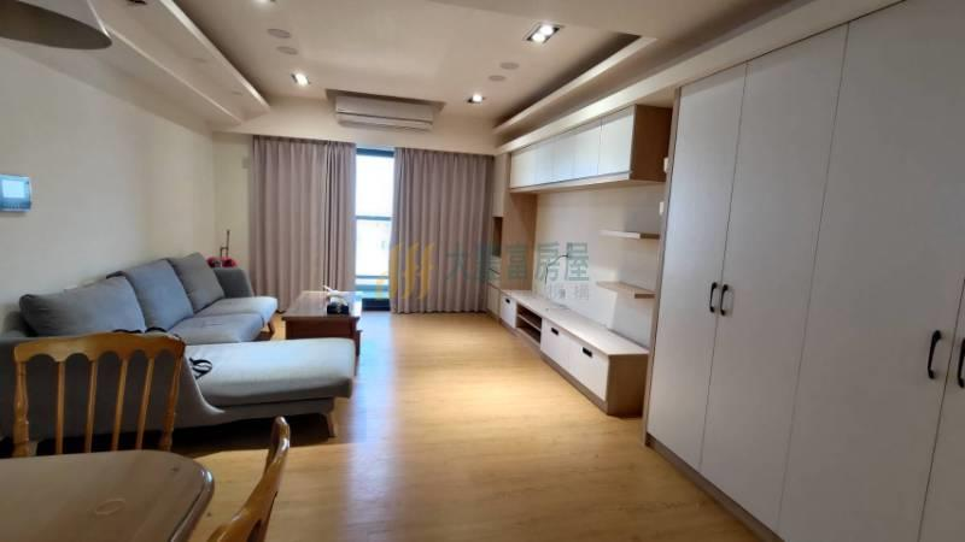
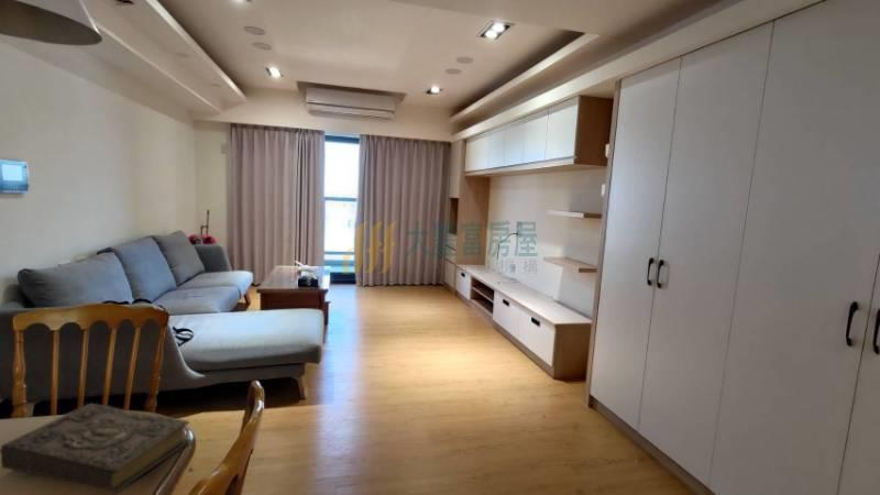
+ book (101, 442)
